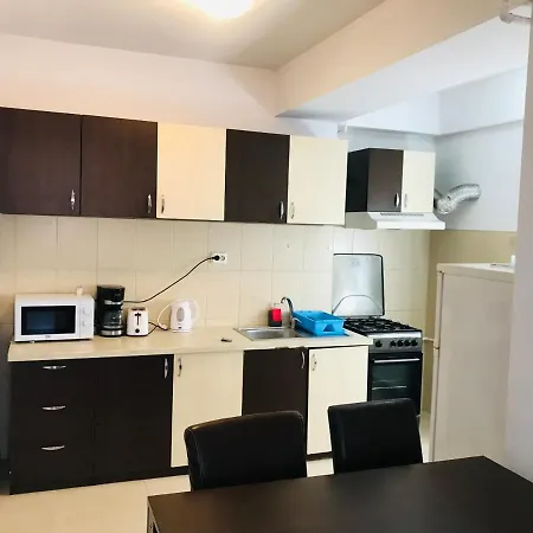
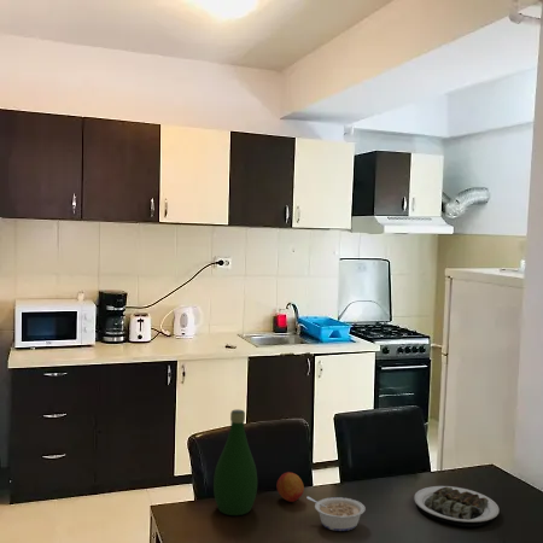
+ bottle (235, 460)
+ legume (337, 513)
+ plate (455, 502)
+ fruit (290, 486)
